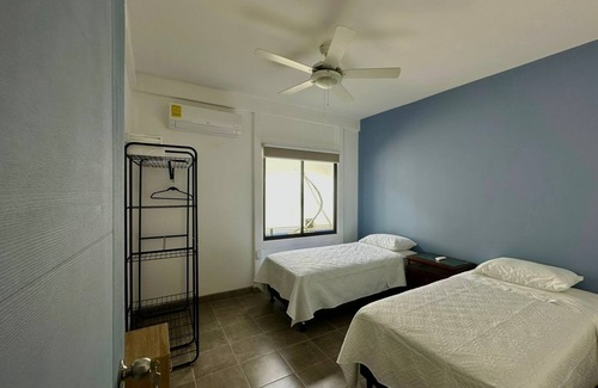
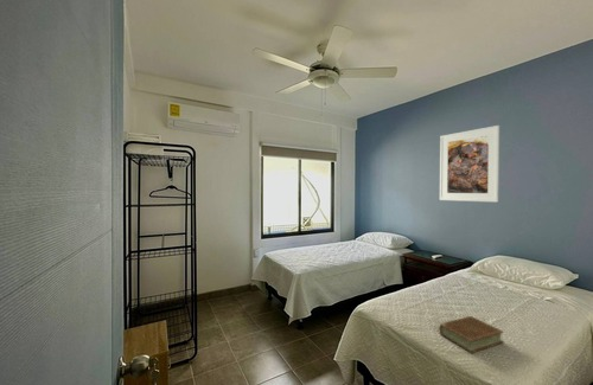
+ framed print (466, 166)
+ book (470, 332)
